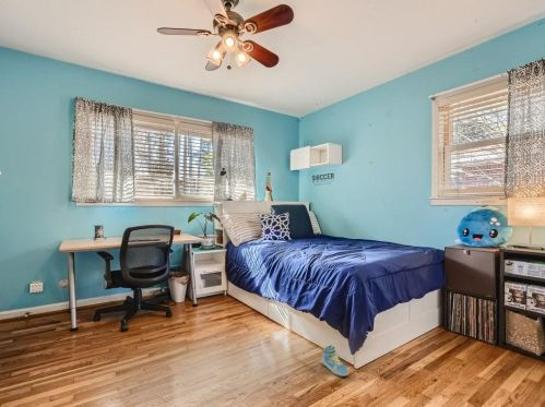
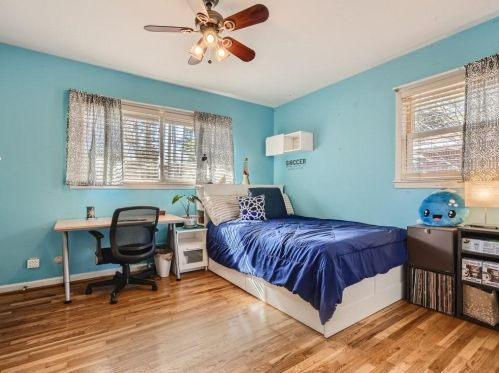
- sneaker (334, 358)
